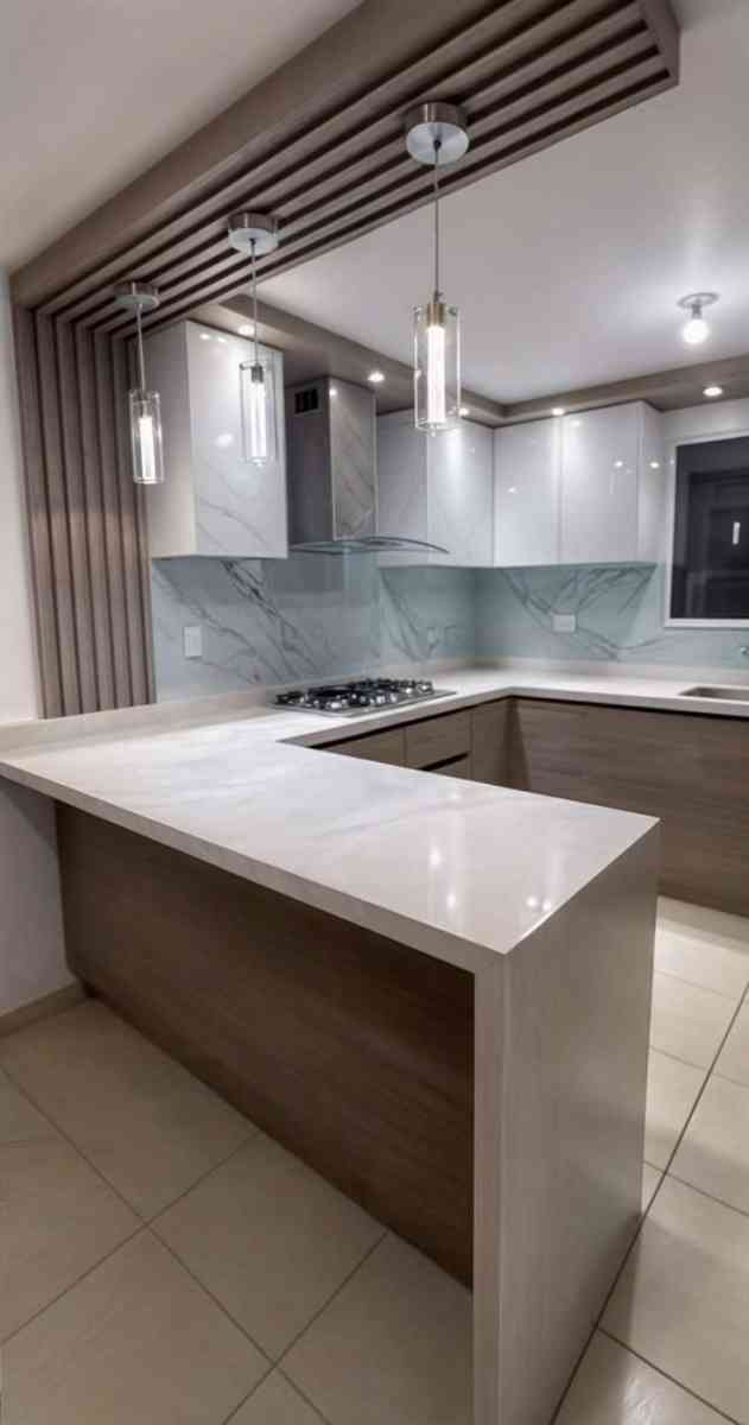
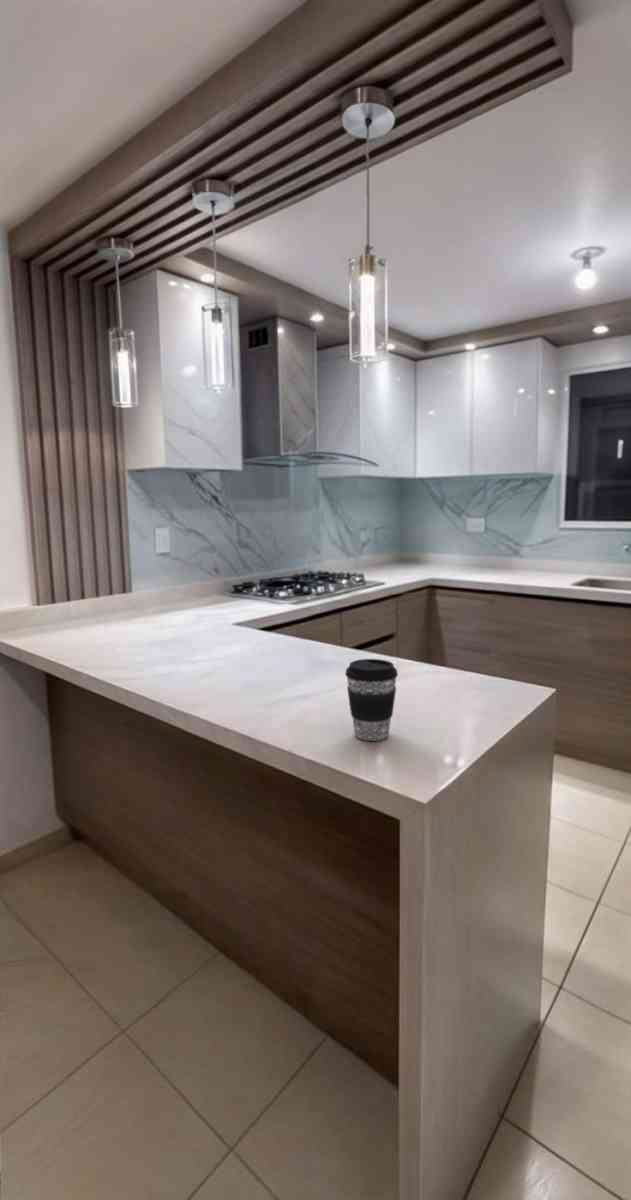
+ coffee cup (371, 699)
